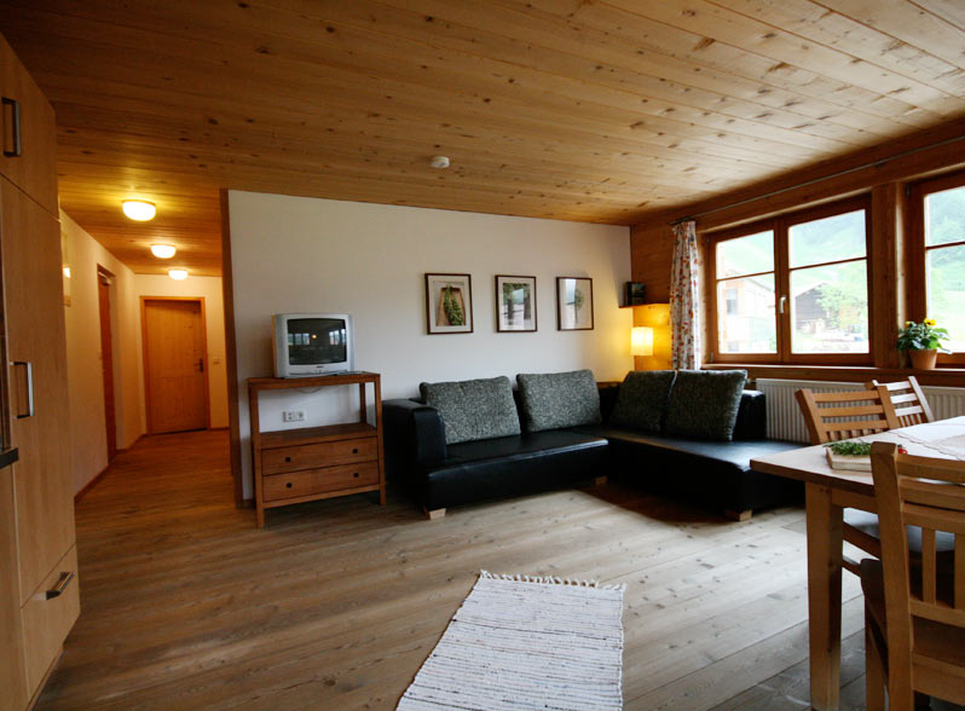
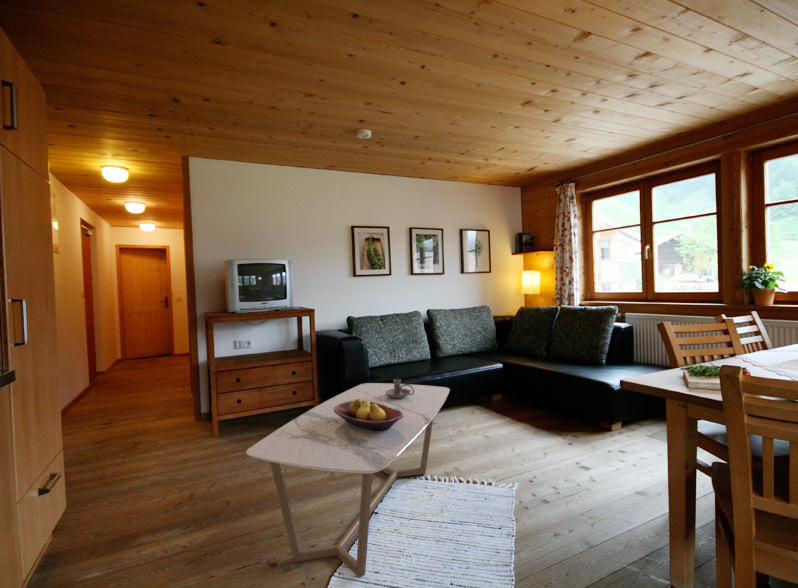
+ candle holder (400, 388)
+ coffee table (370, 460)
+ fruit bowl (367, 411)
